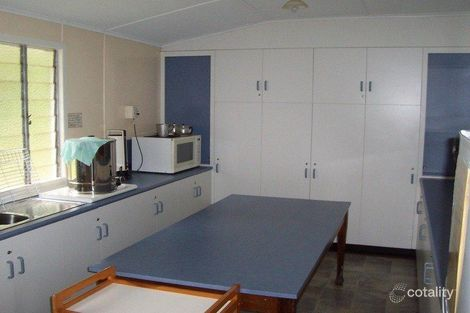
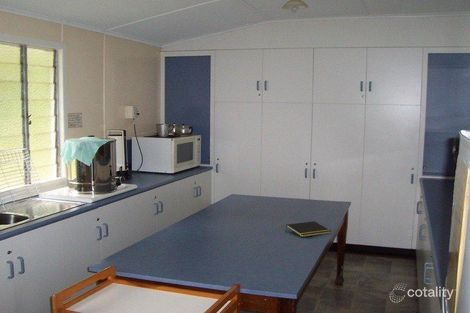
+ notepad (308, 228)
